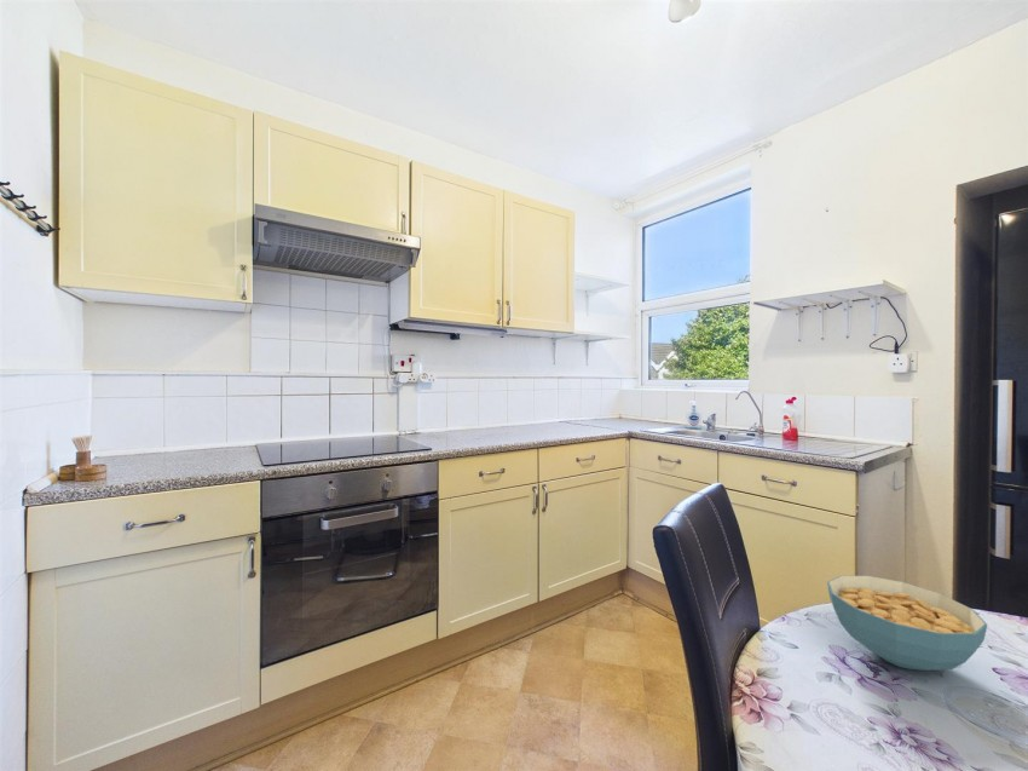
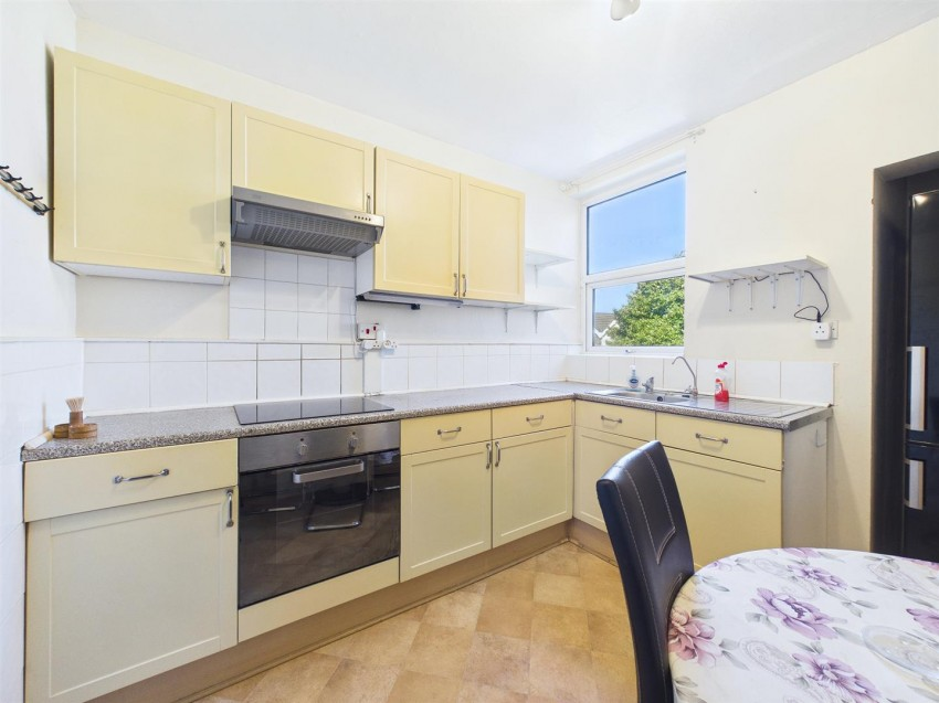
- cereal bowl (899, 629)
